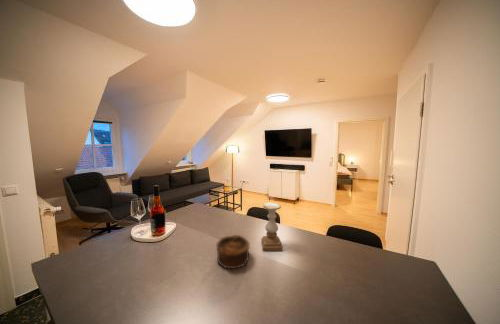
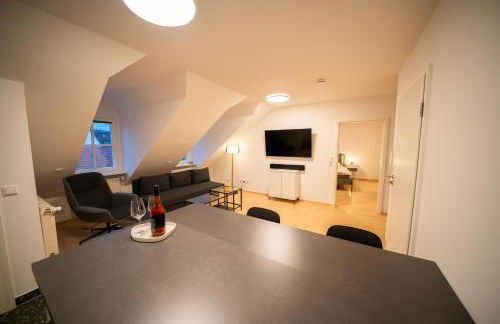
- candle holder (271, 225)
- bowl (233, 249)
